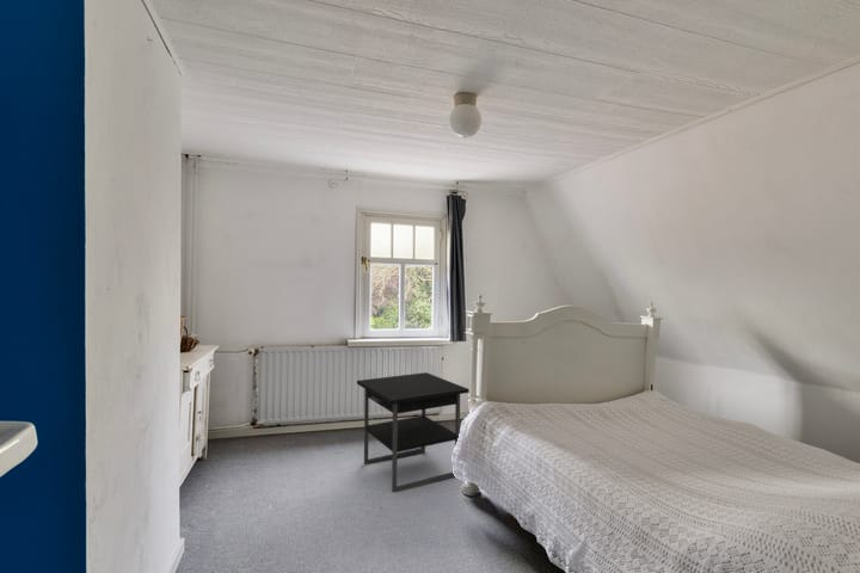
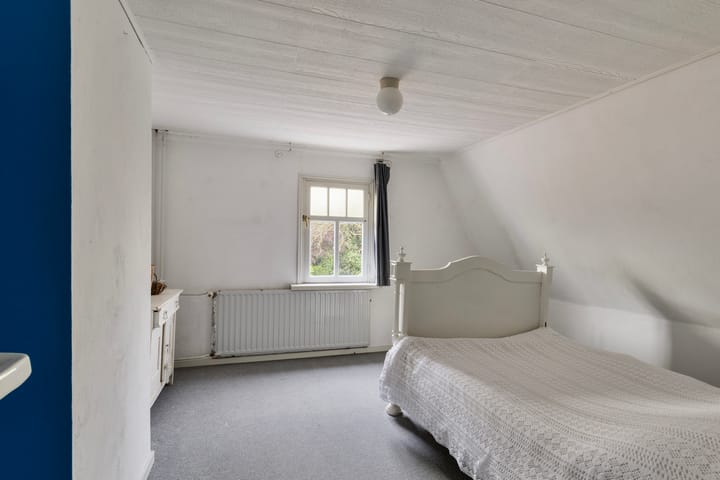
- nightstand (410, 426)
